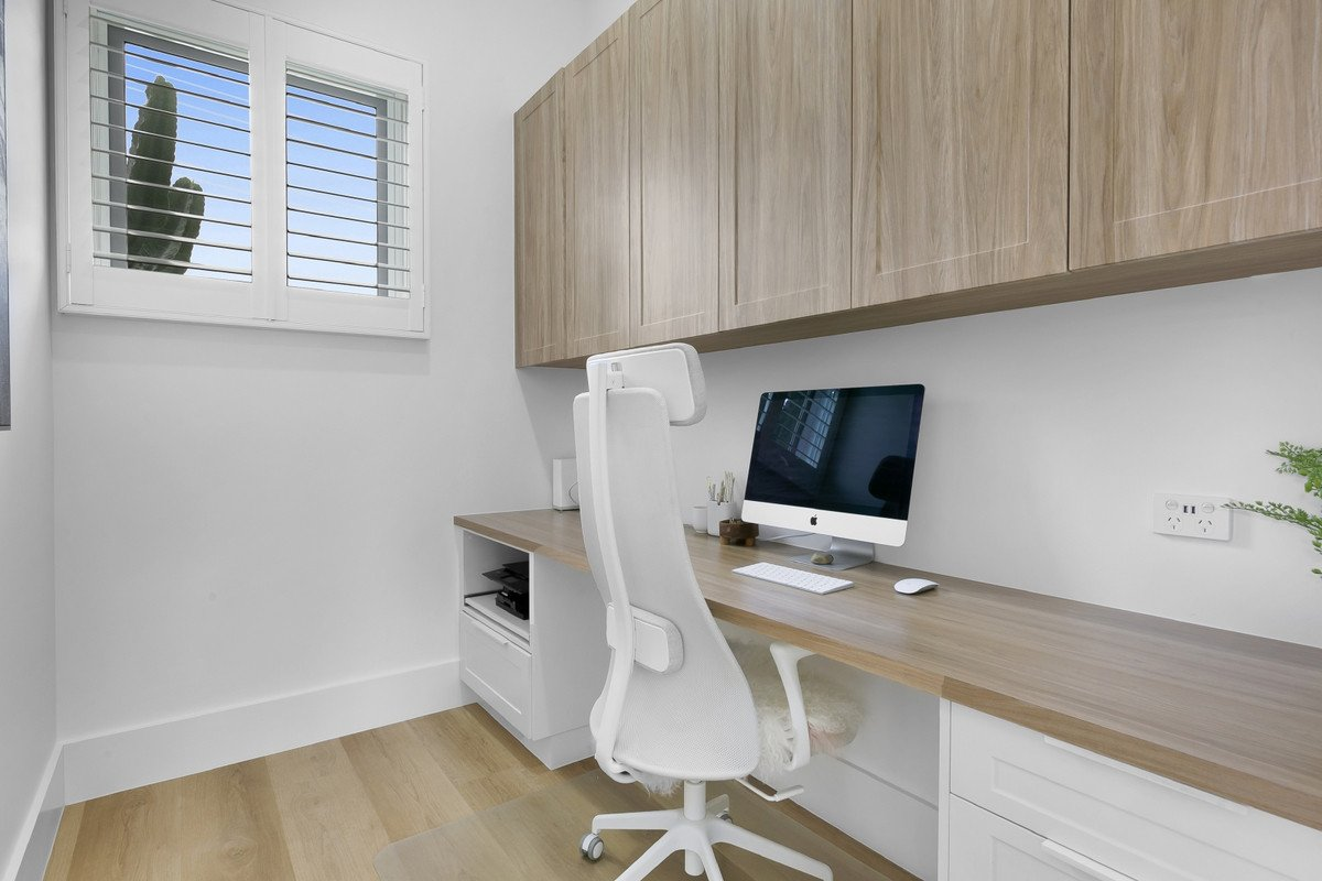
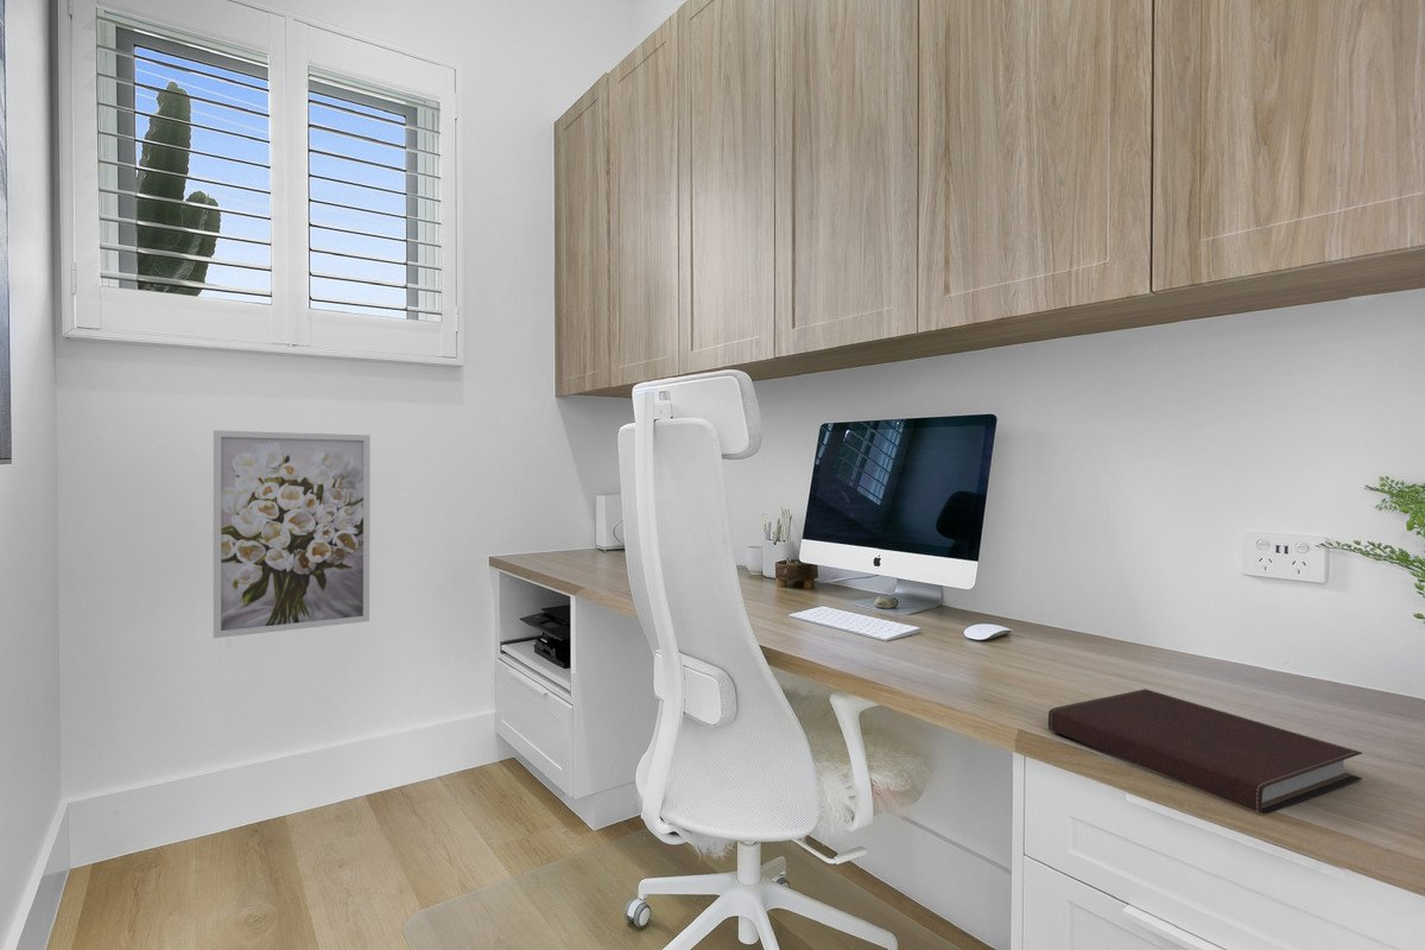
+ notebook (1192, 741)
+ wall art (294, 530)
